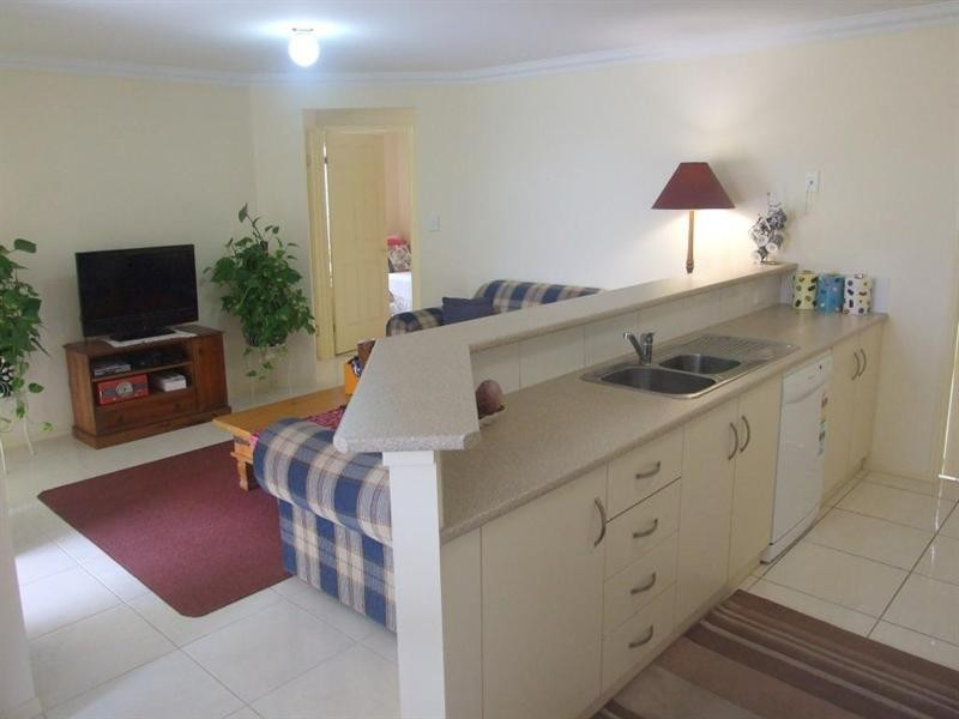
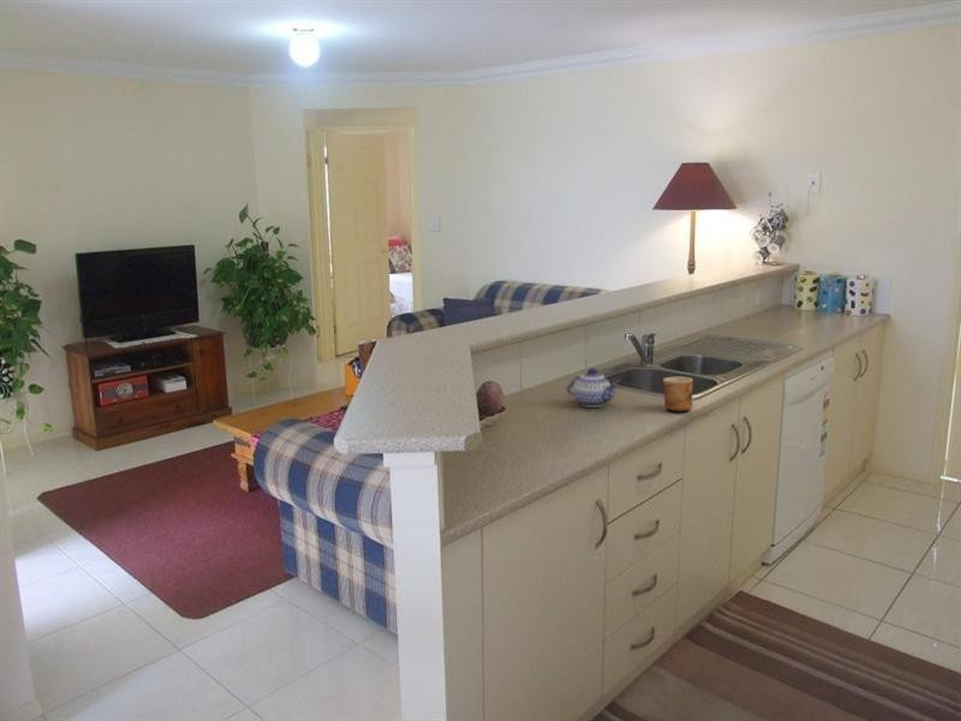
+ cup (676, 393)
+ teapot (592, 386)
